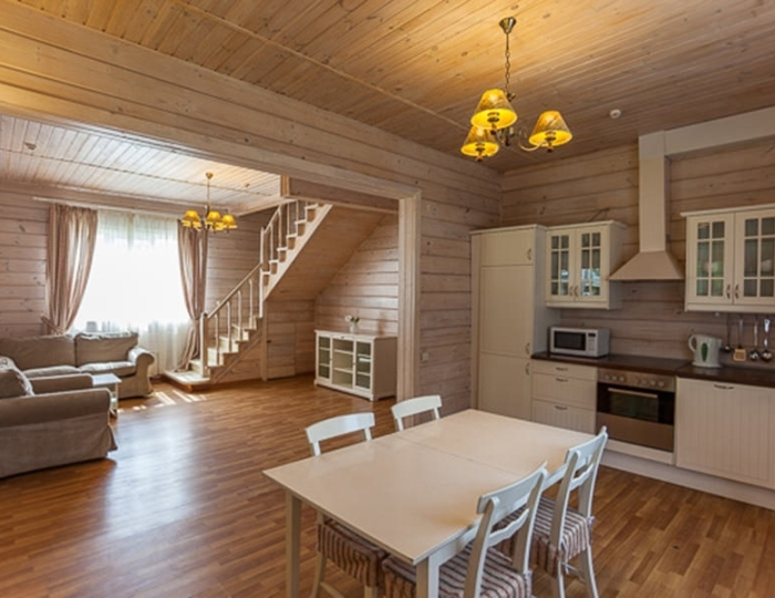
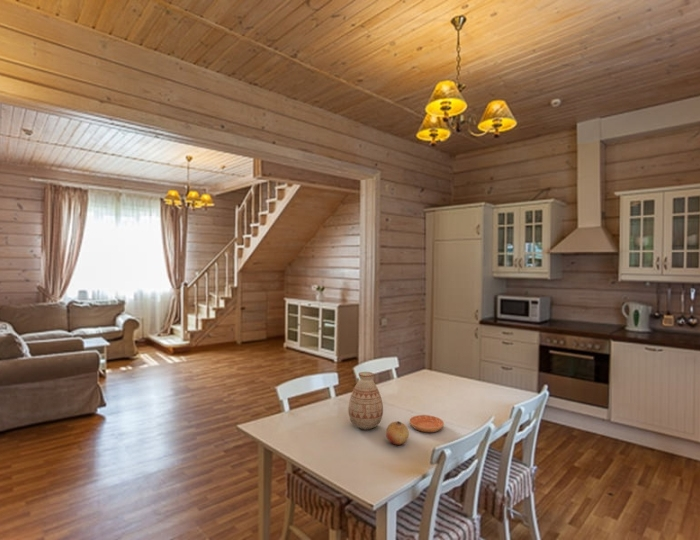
+ saucer (426, 424)
+ vase (365, 400)
+ fruit (397, 431)
